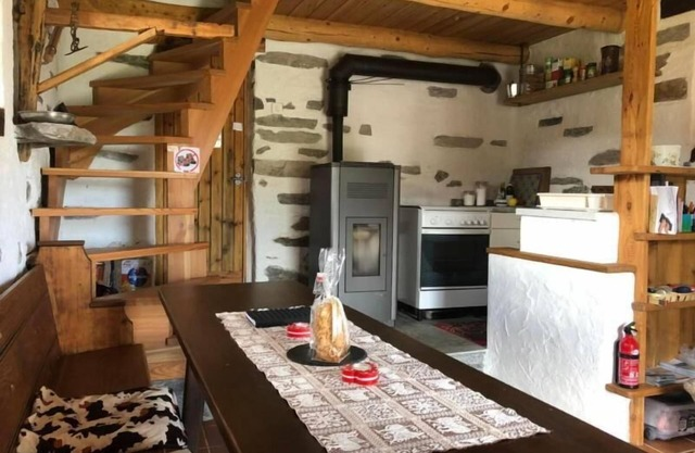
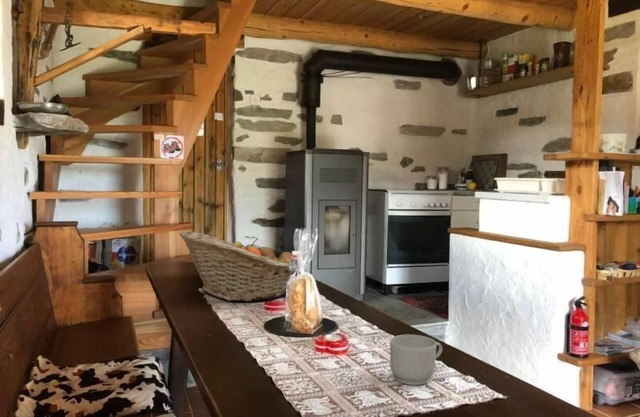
+ fruit basket (239, 261)
+ mug (417, 359)
